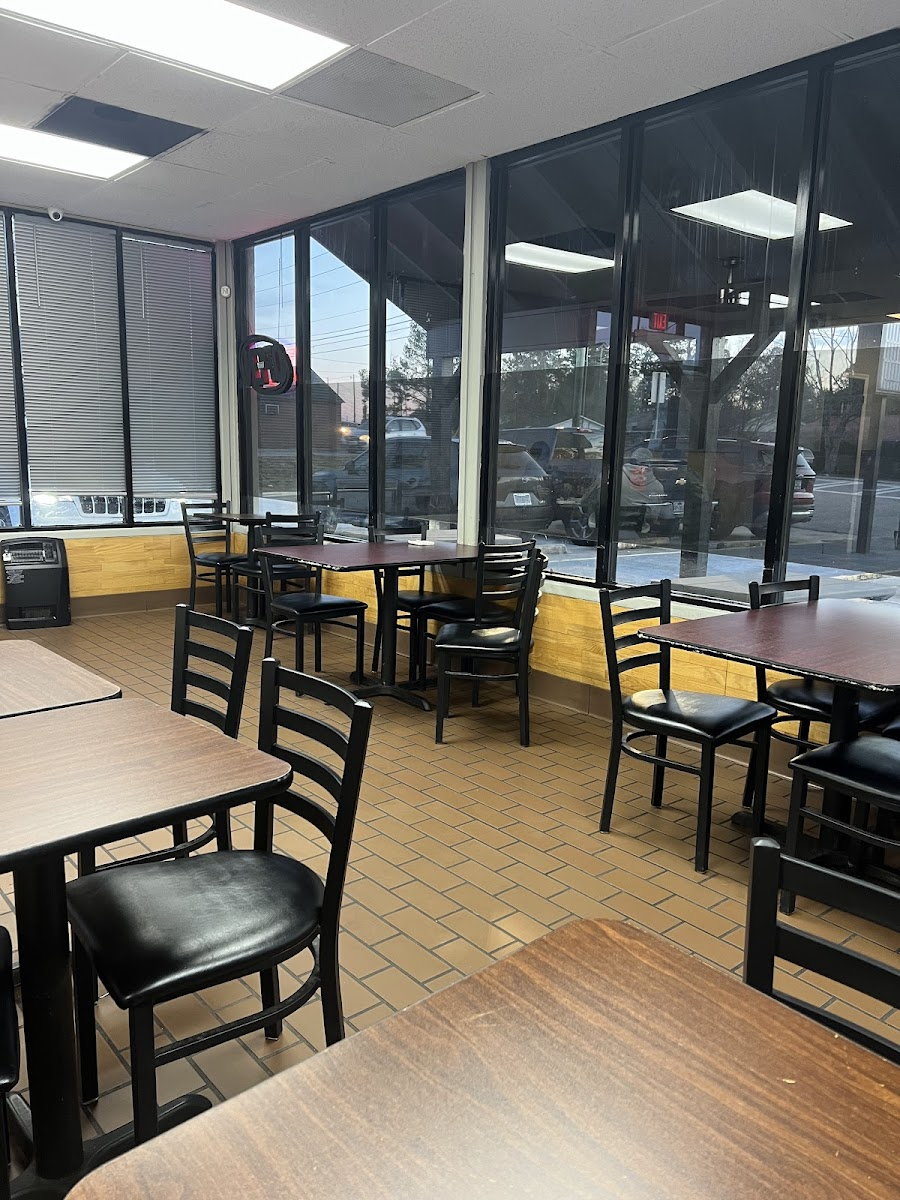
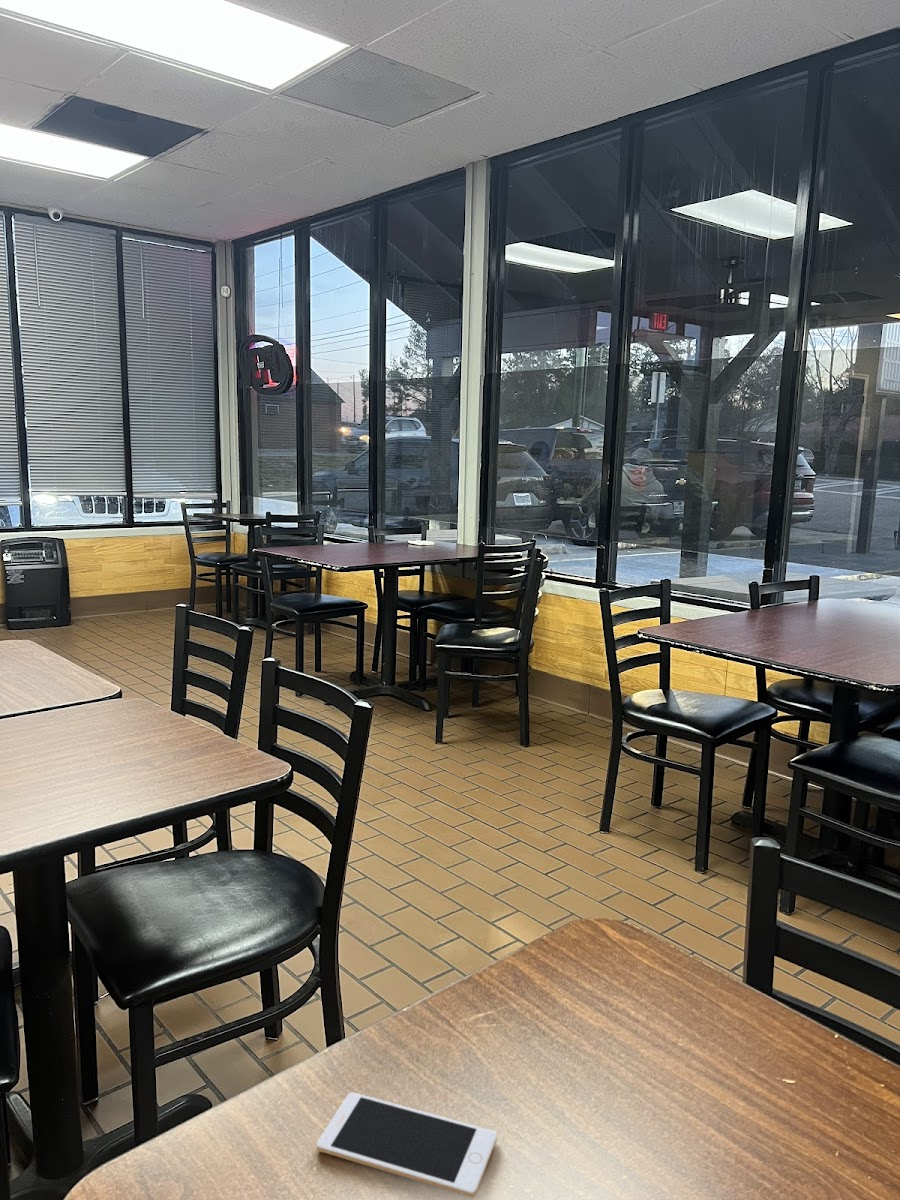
+ cell phone (407, 1141)
